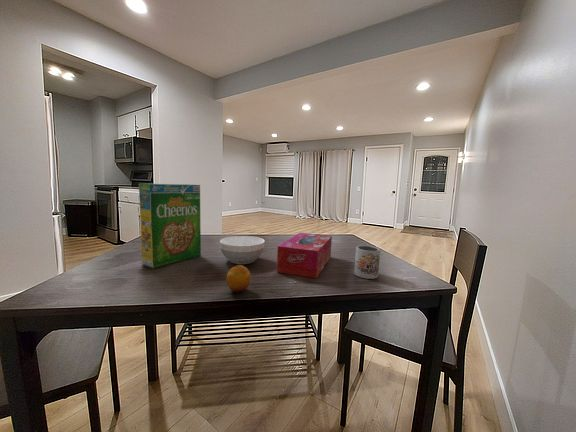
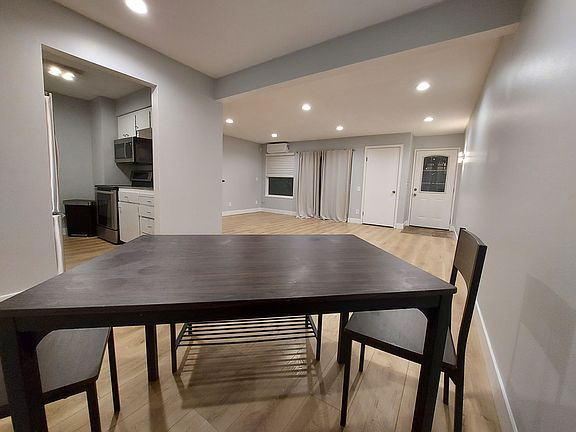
- fruit (238, 278)
- mug (364, 259)
- cereal box (172, 222)
- bowl (242, 250)
- tissue box (307, 252)
